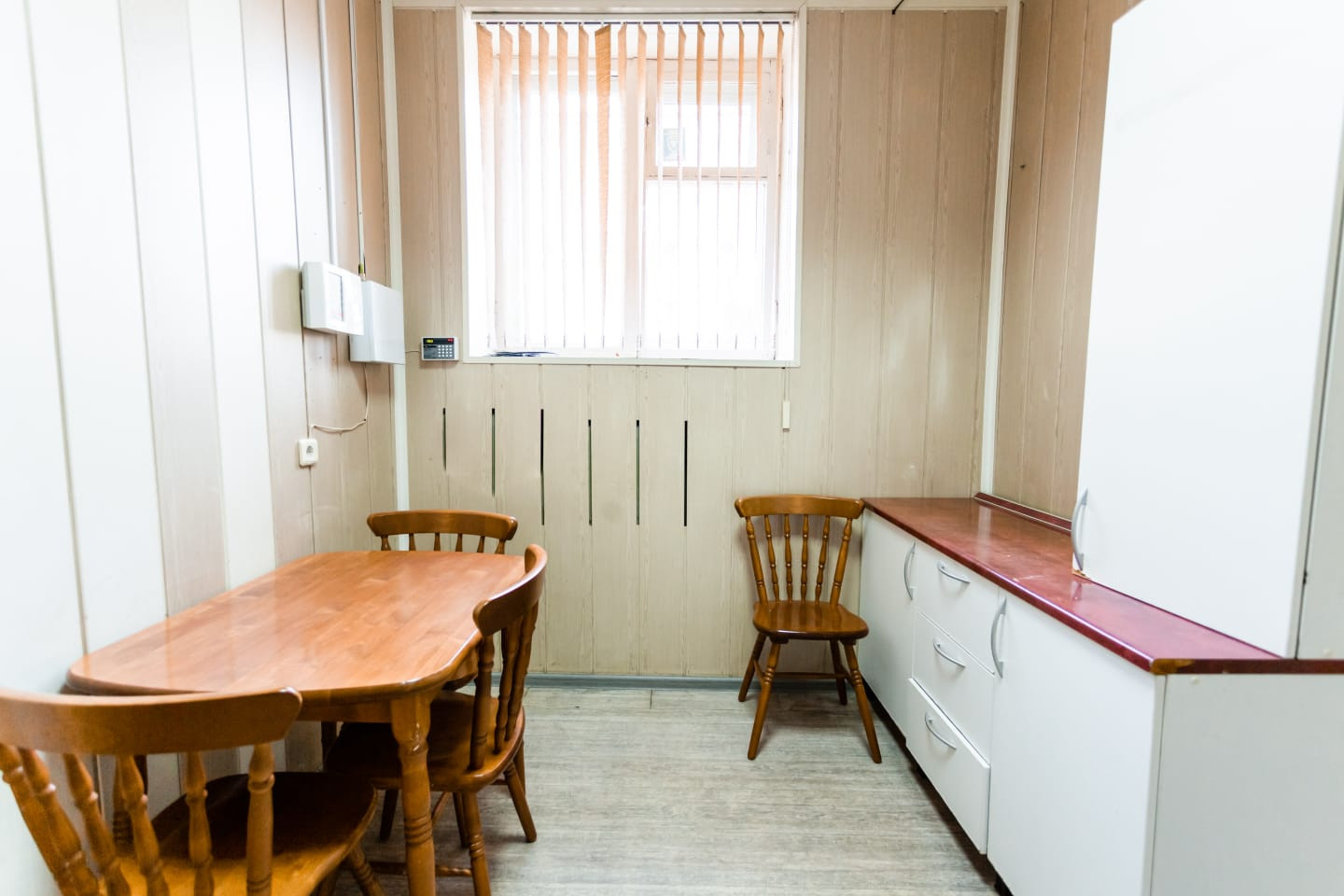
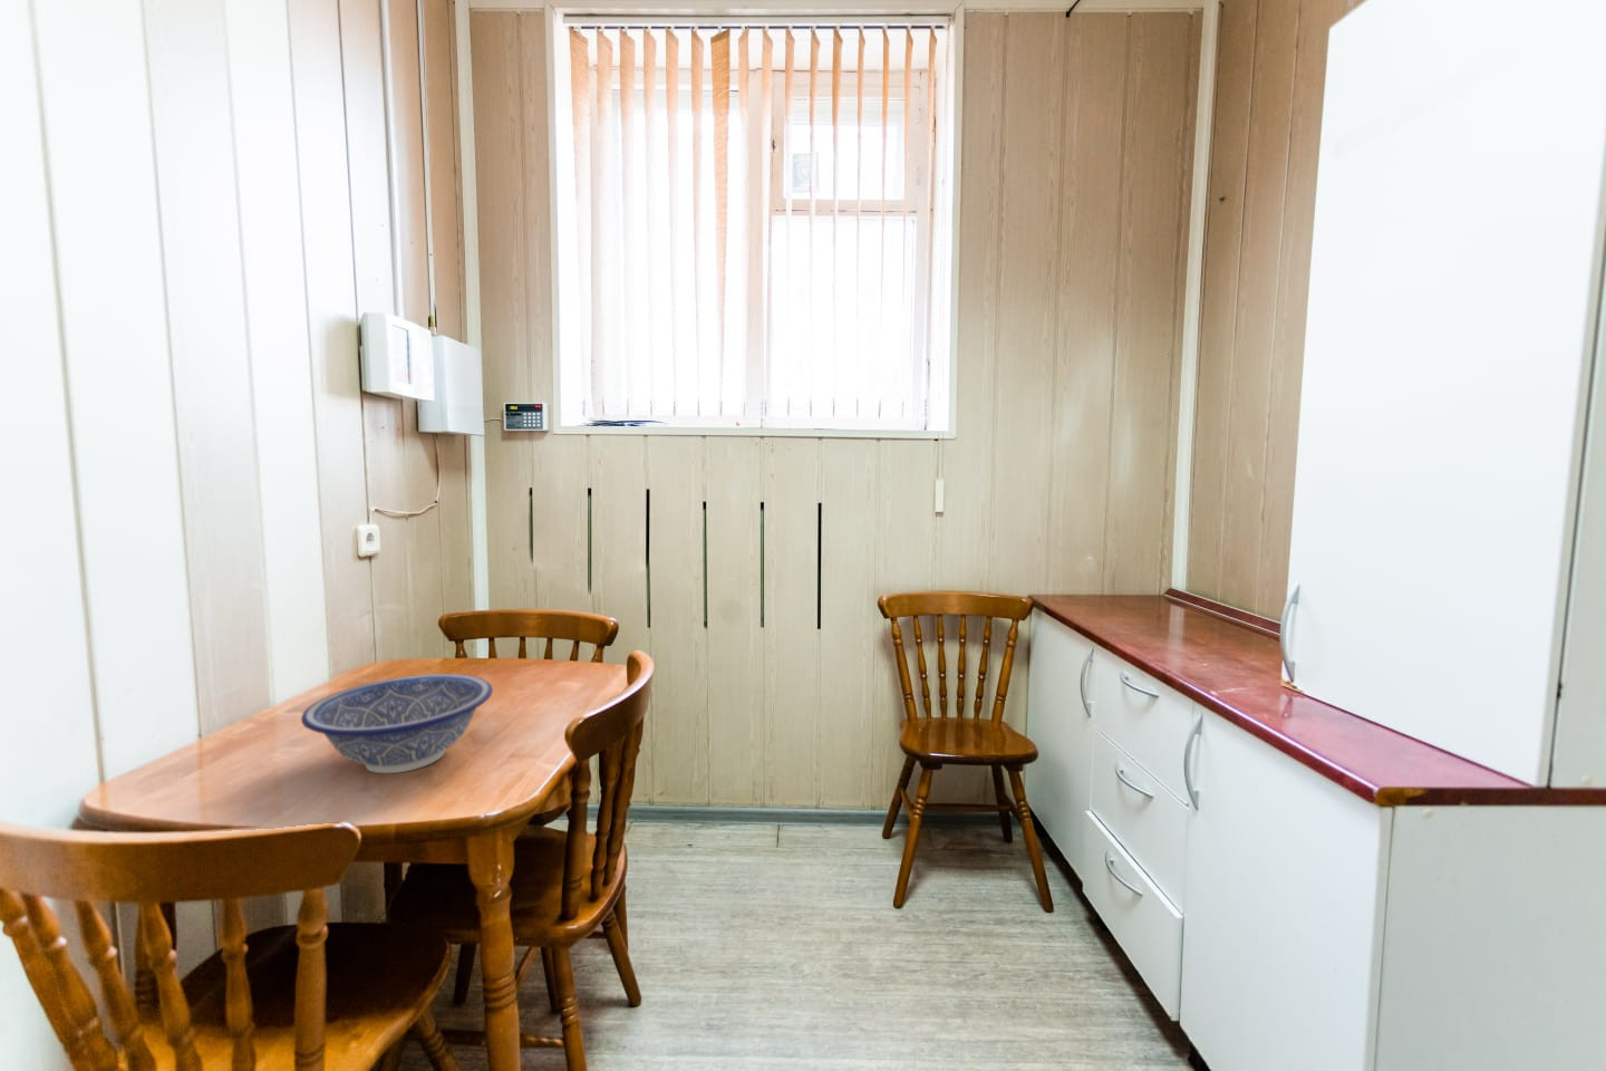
+ decorative bowl (404, 728)
